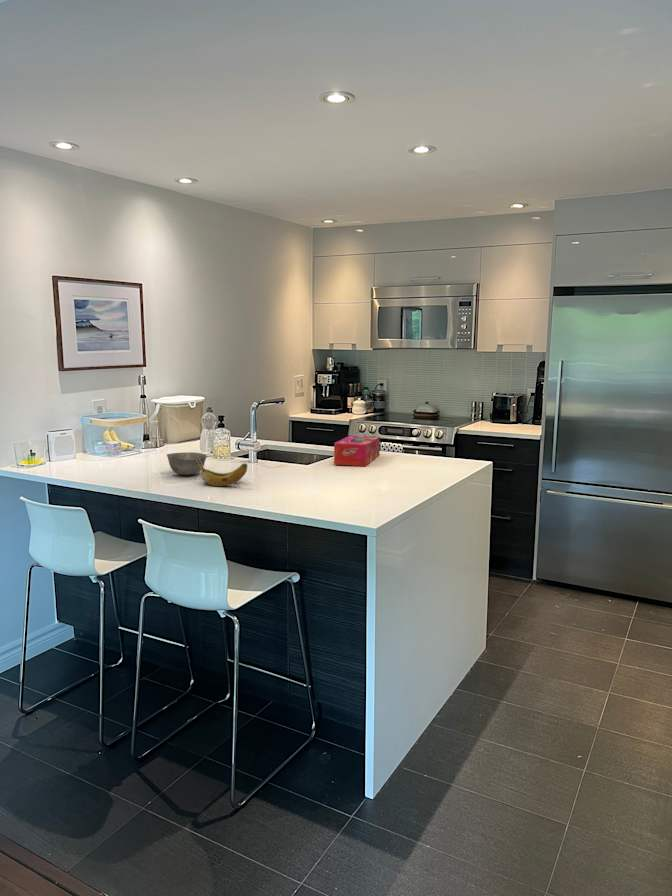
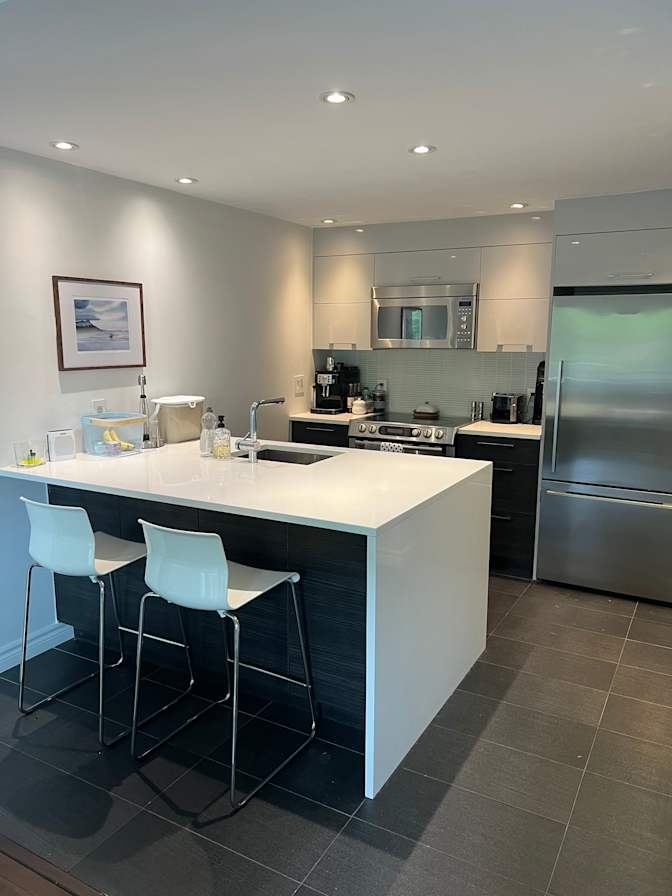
- tissue box (357, 450)
- banana (225, 473)
- bowl (187, 464)
